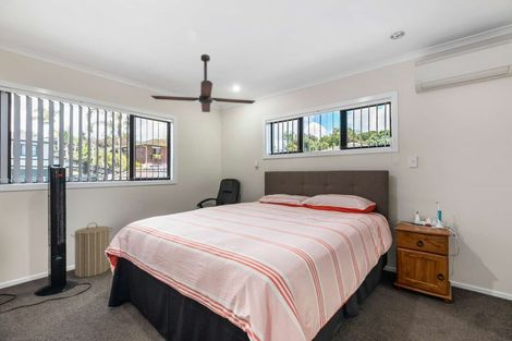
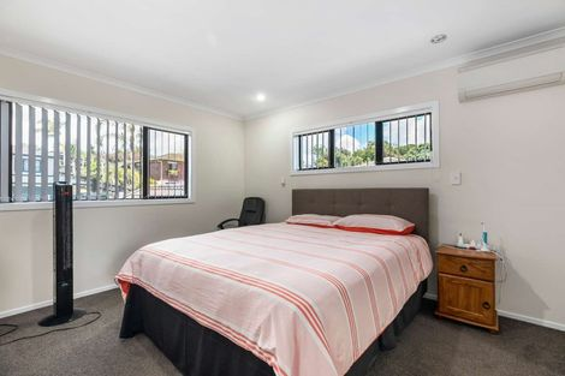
- laundry hamper (93, 246)
- ceiling fan (205, 80)
